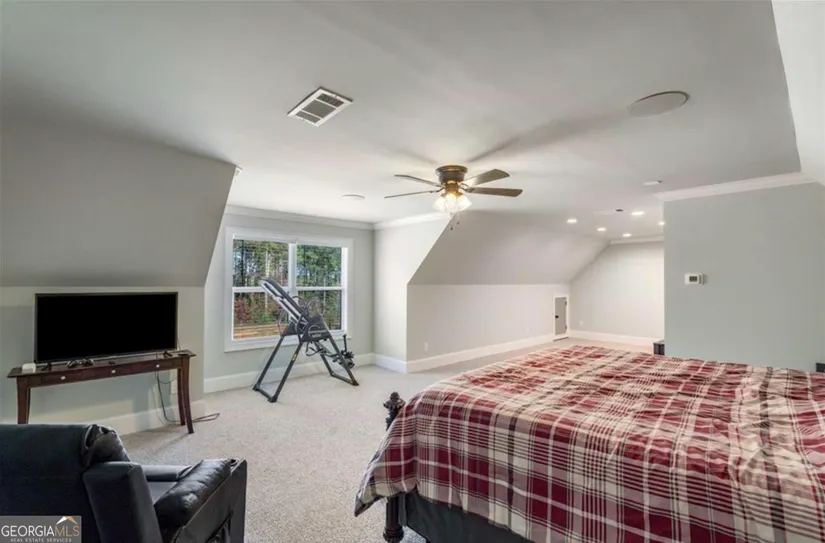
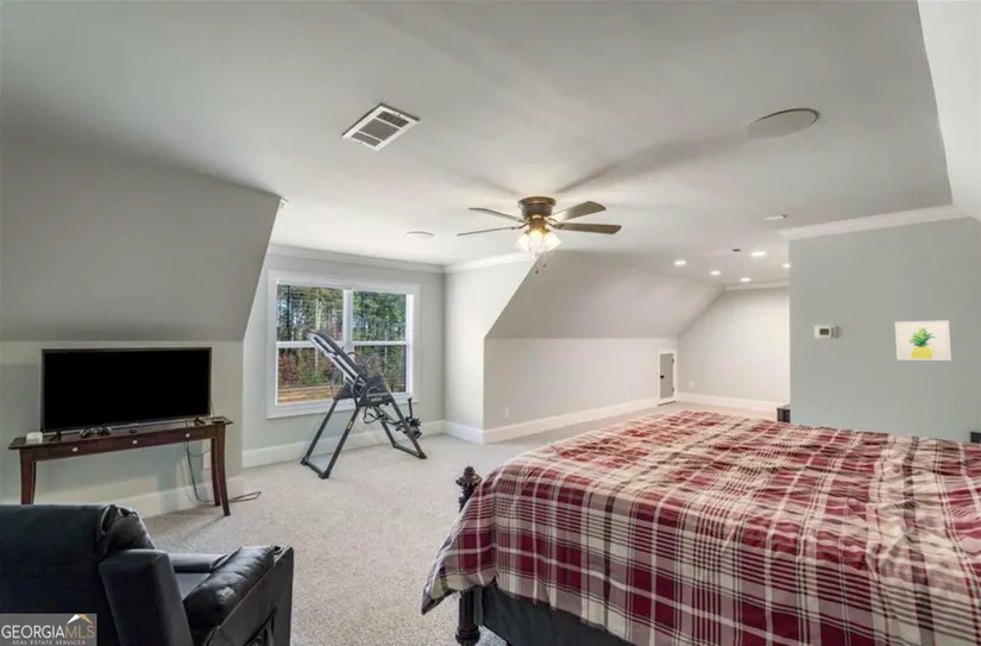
+ wall art (922, 340)
